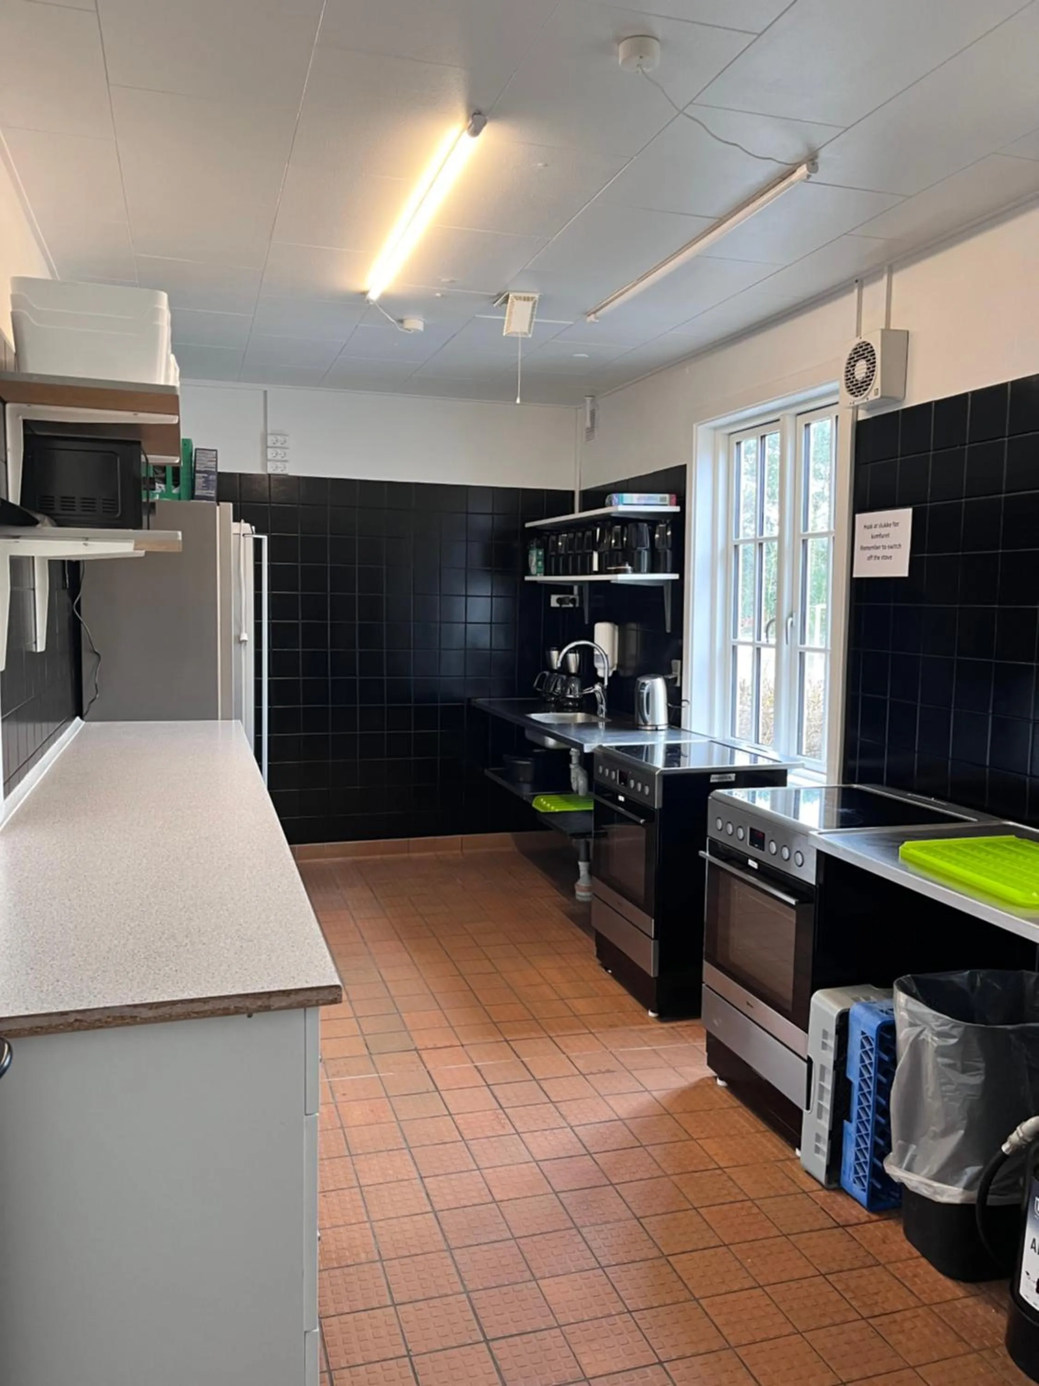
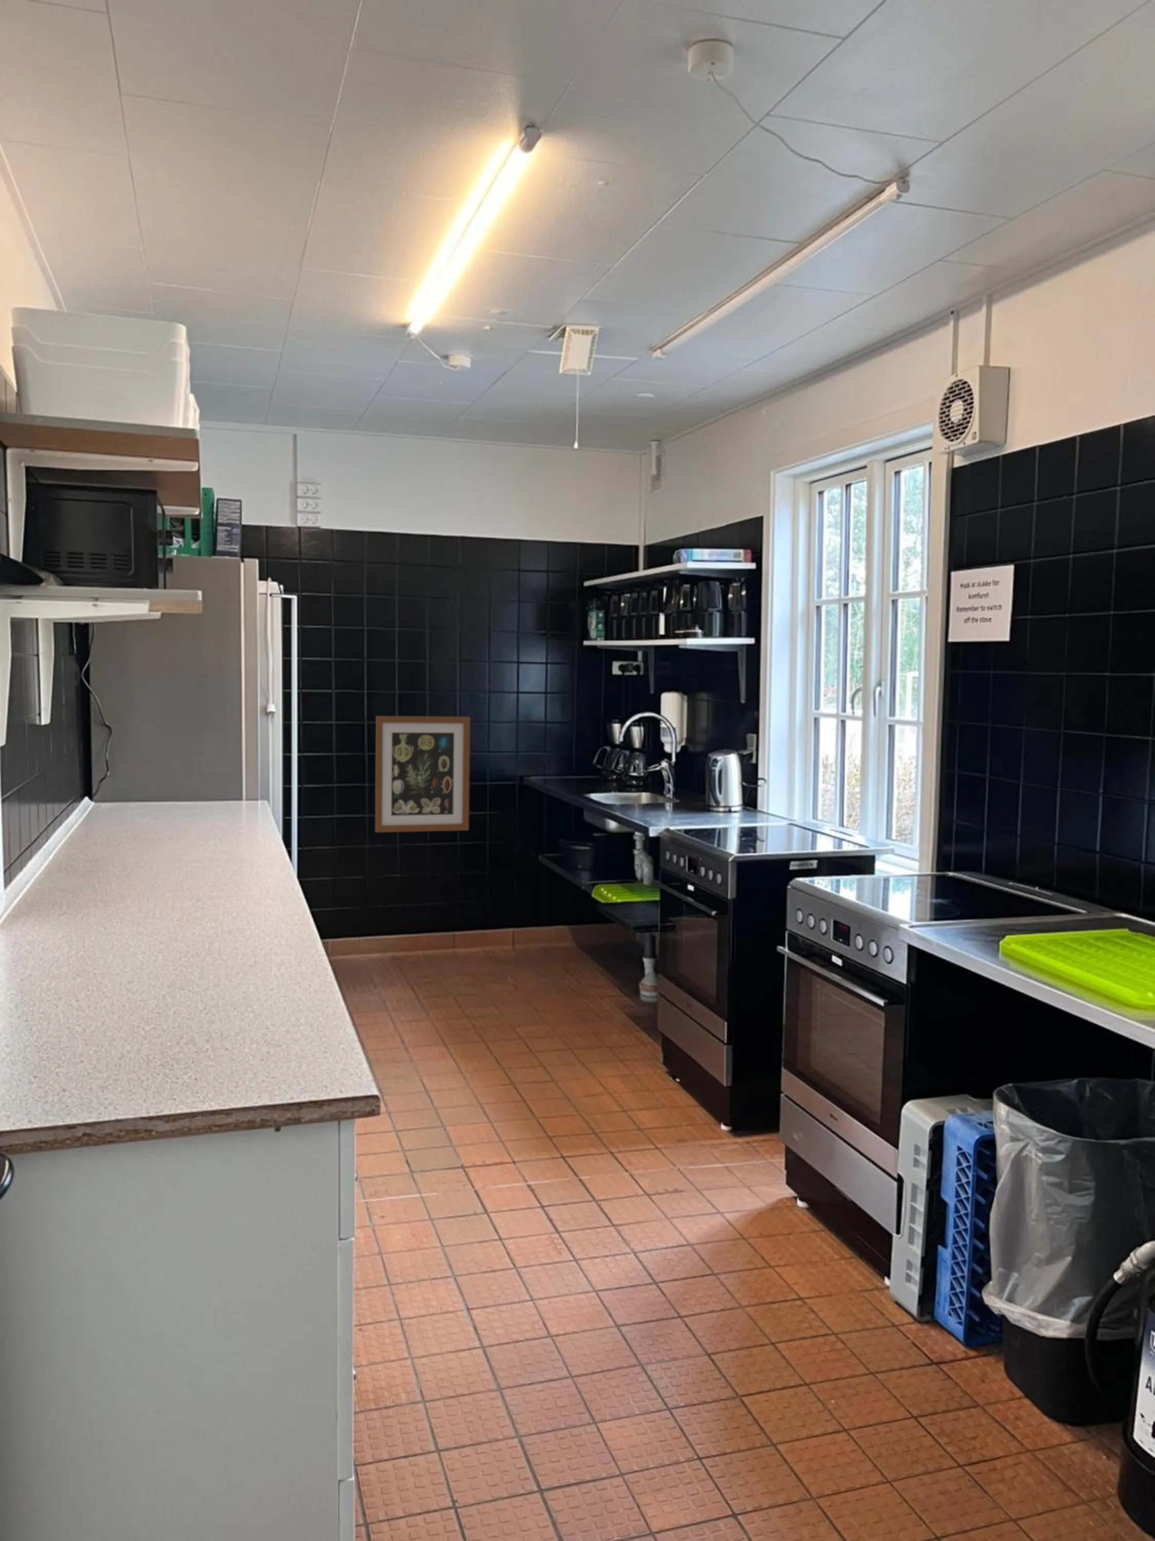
+ wall art (423, 774)
